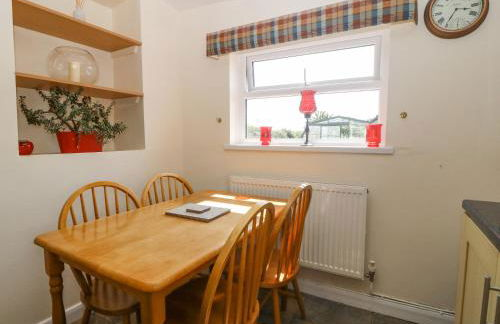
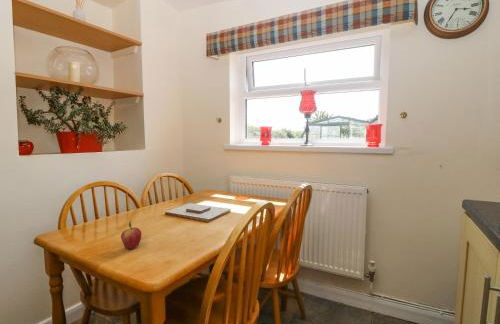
+ fruit (131, 234)
